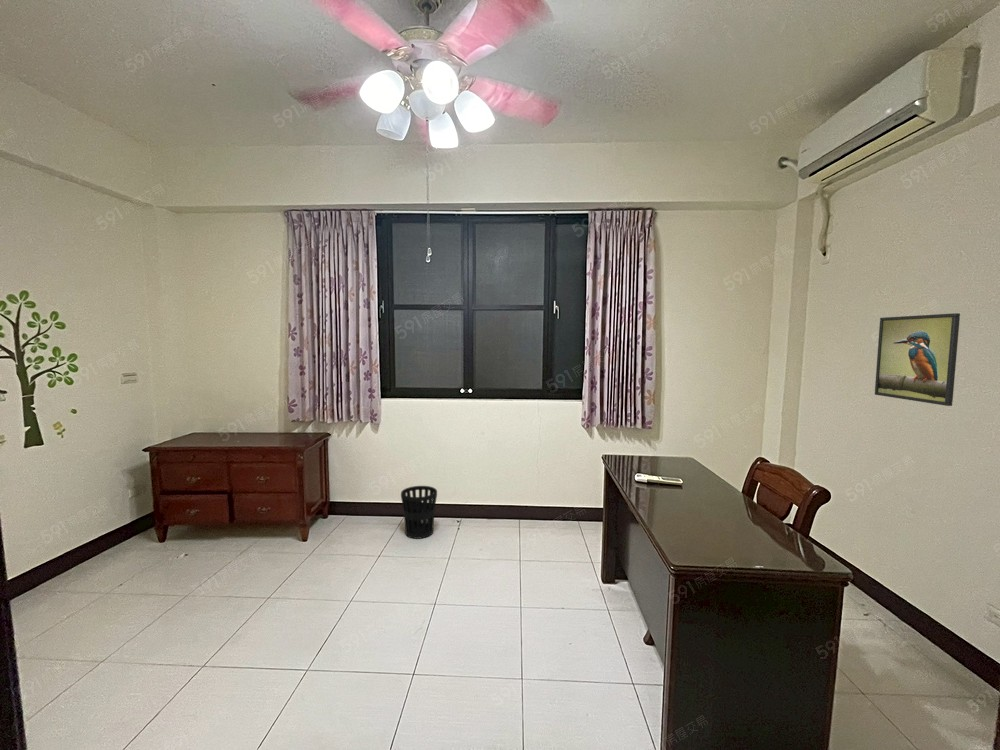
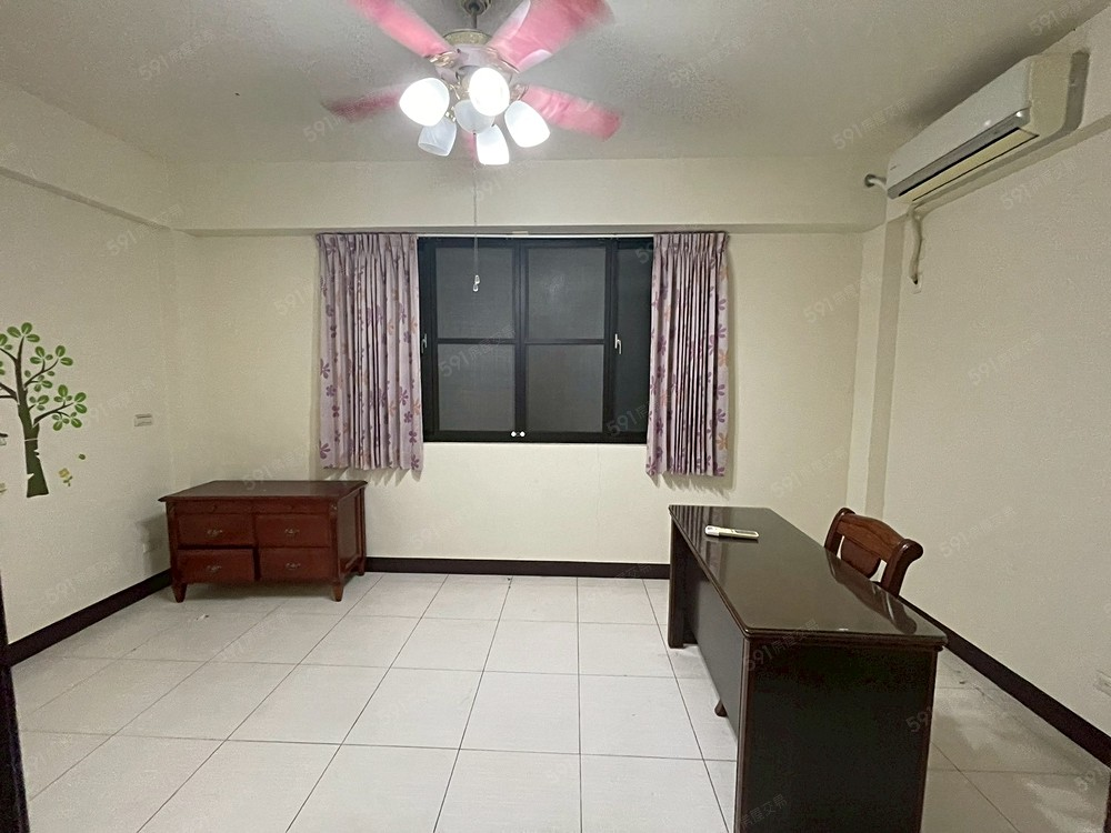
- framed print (913, 358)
- wastebasket (419, 512)
